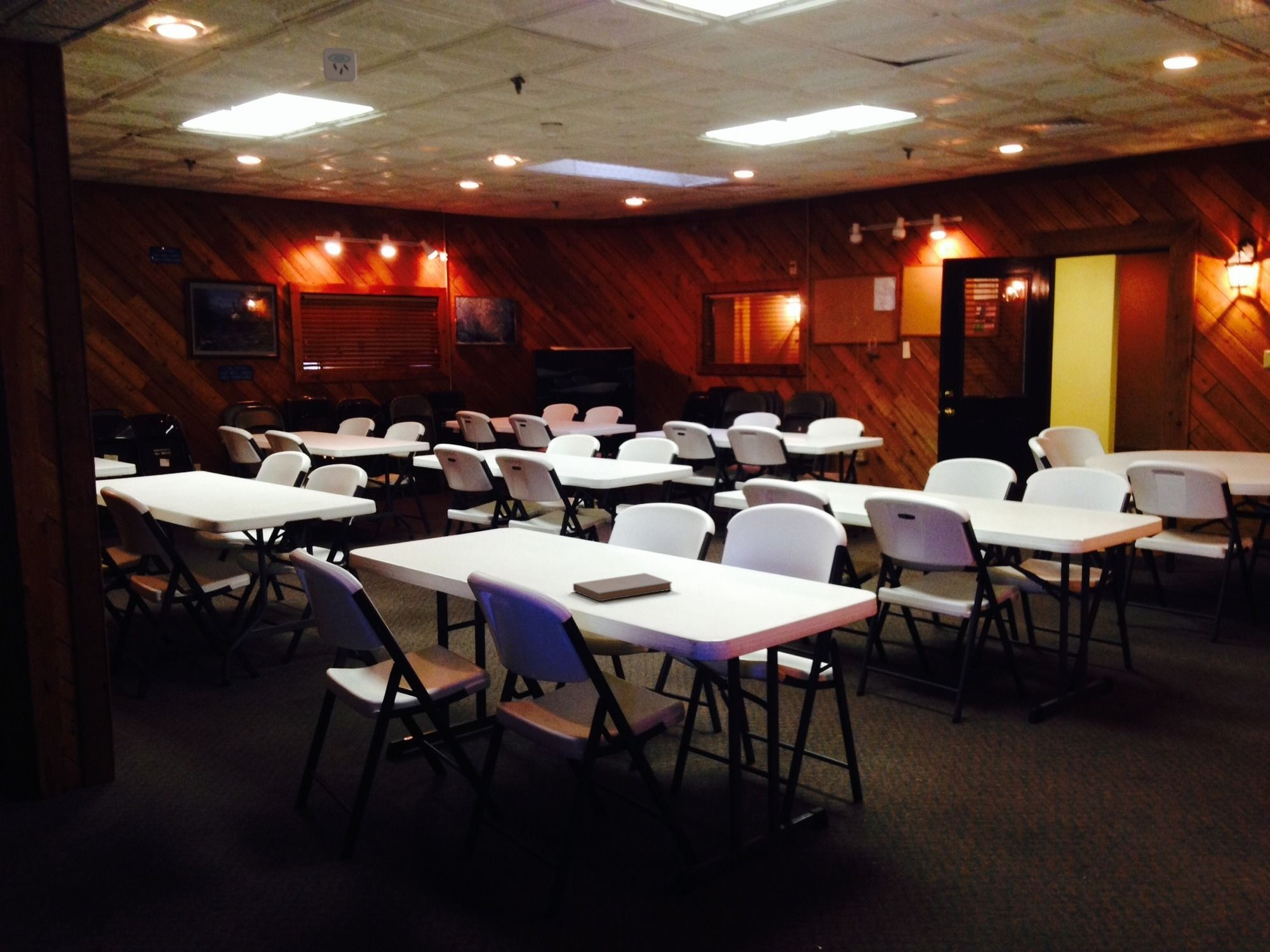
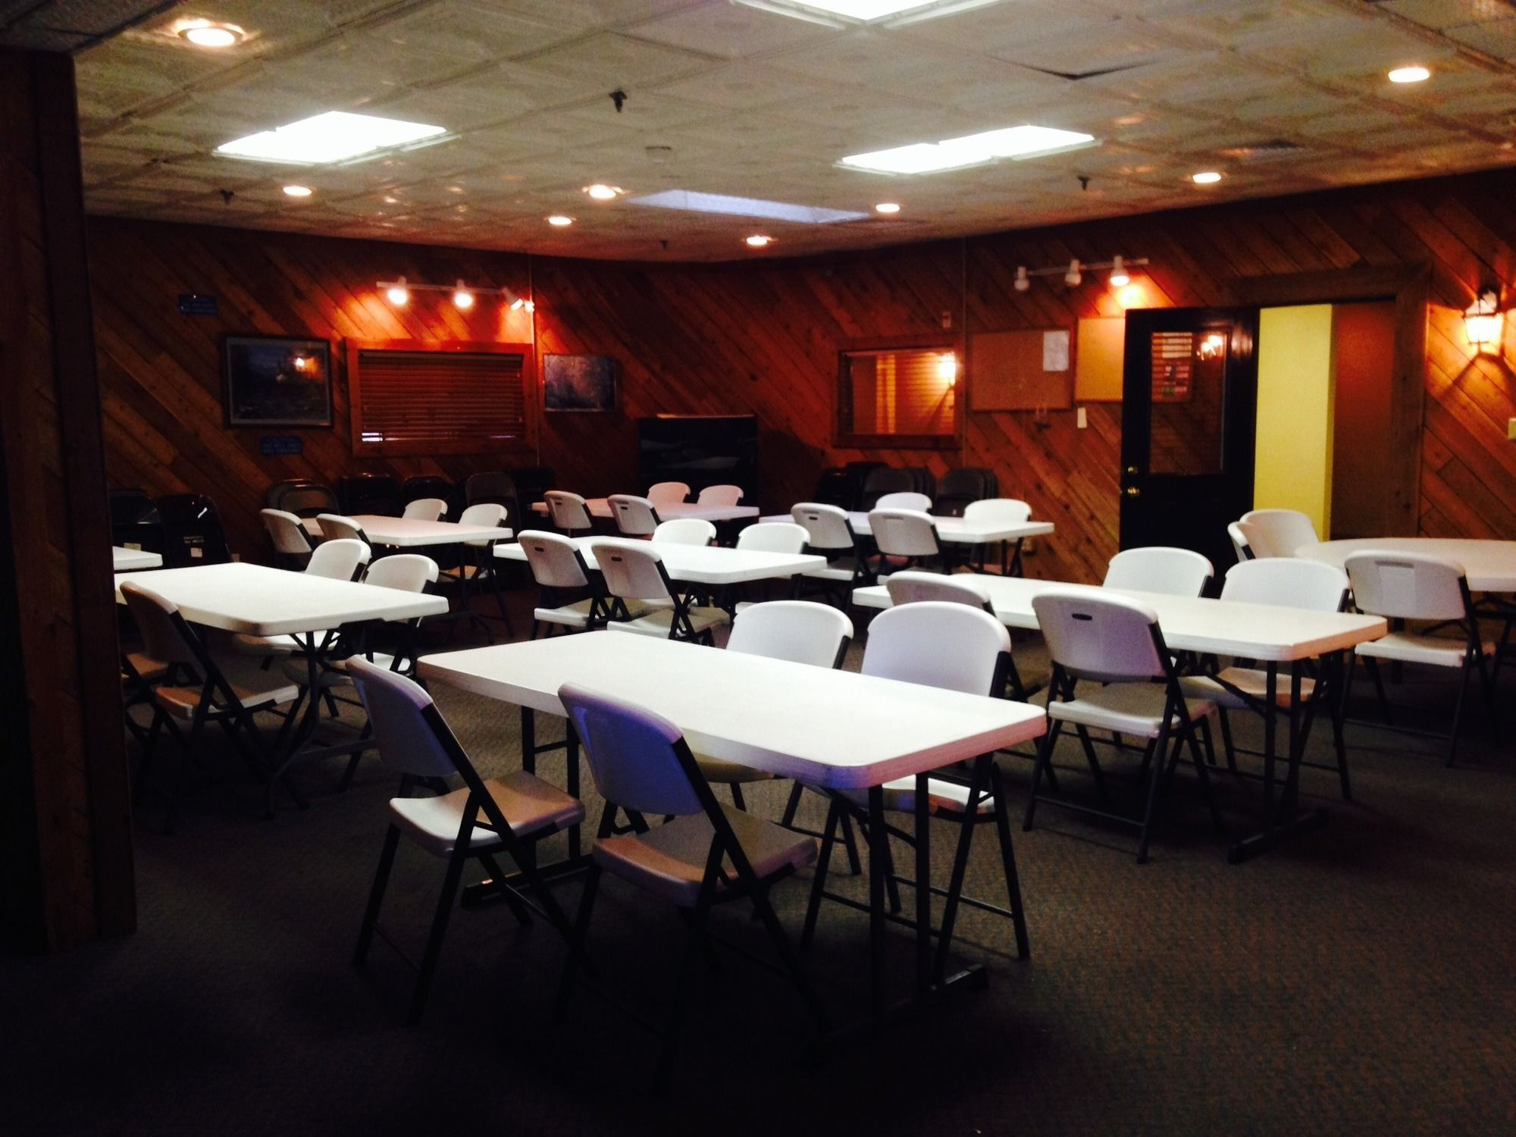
- book (622, 586)
- smoke detector (340, 65)
